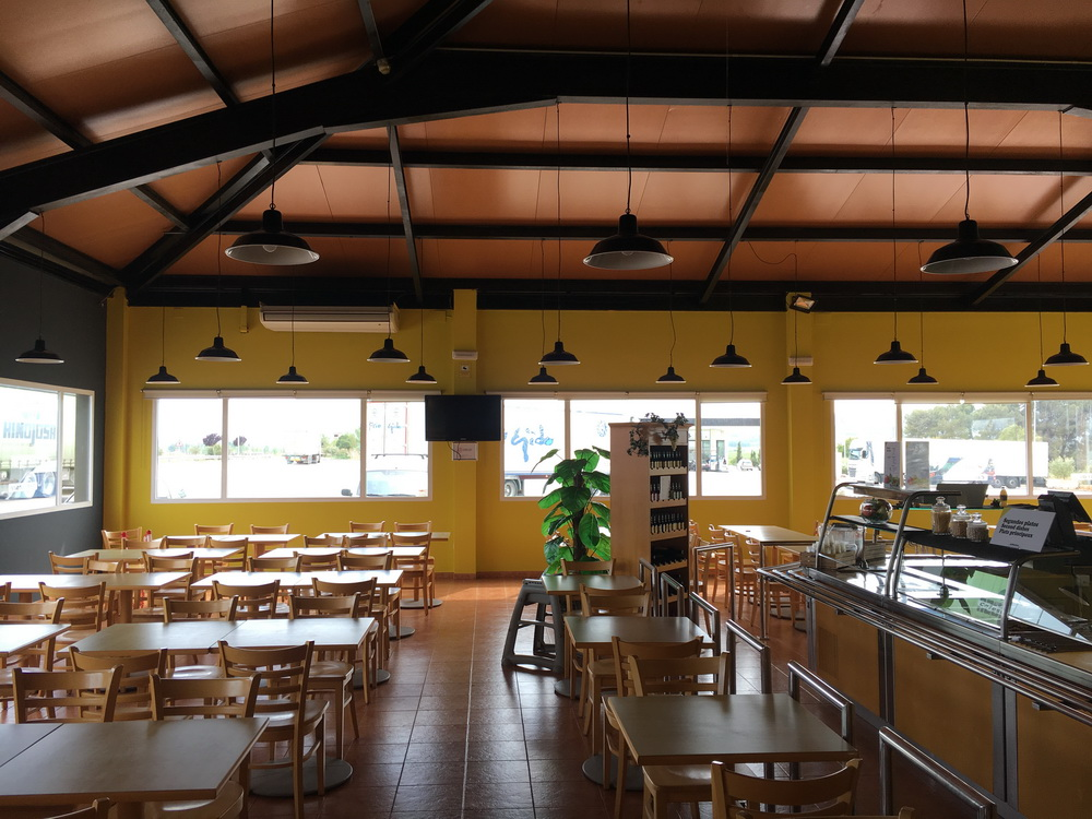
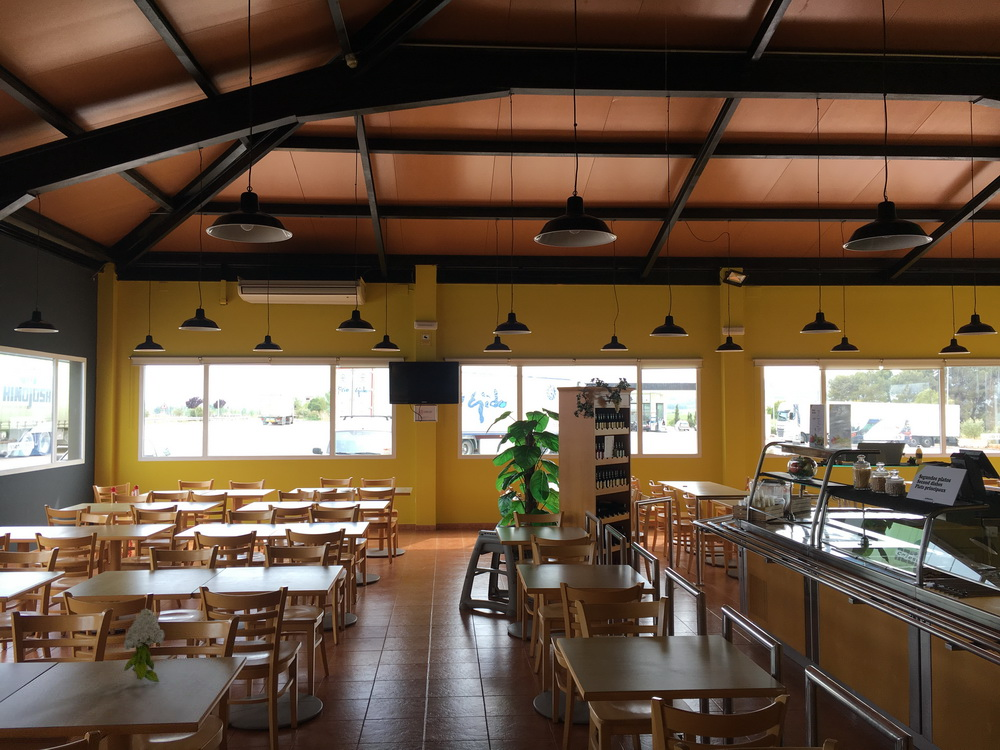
+ flower (143, 644)
